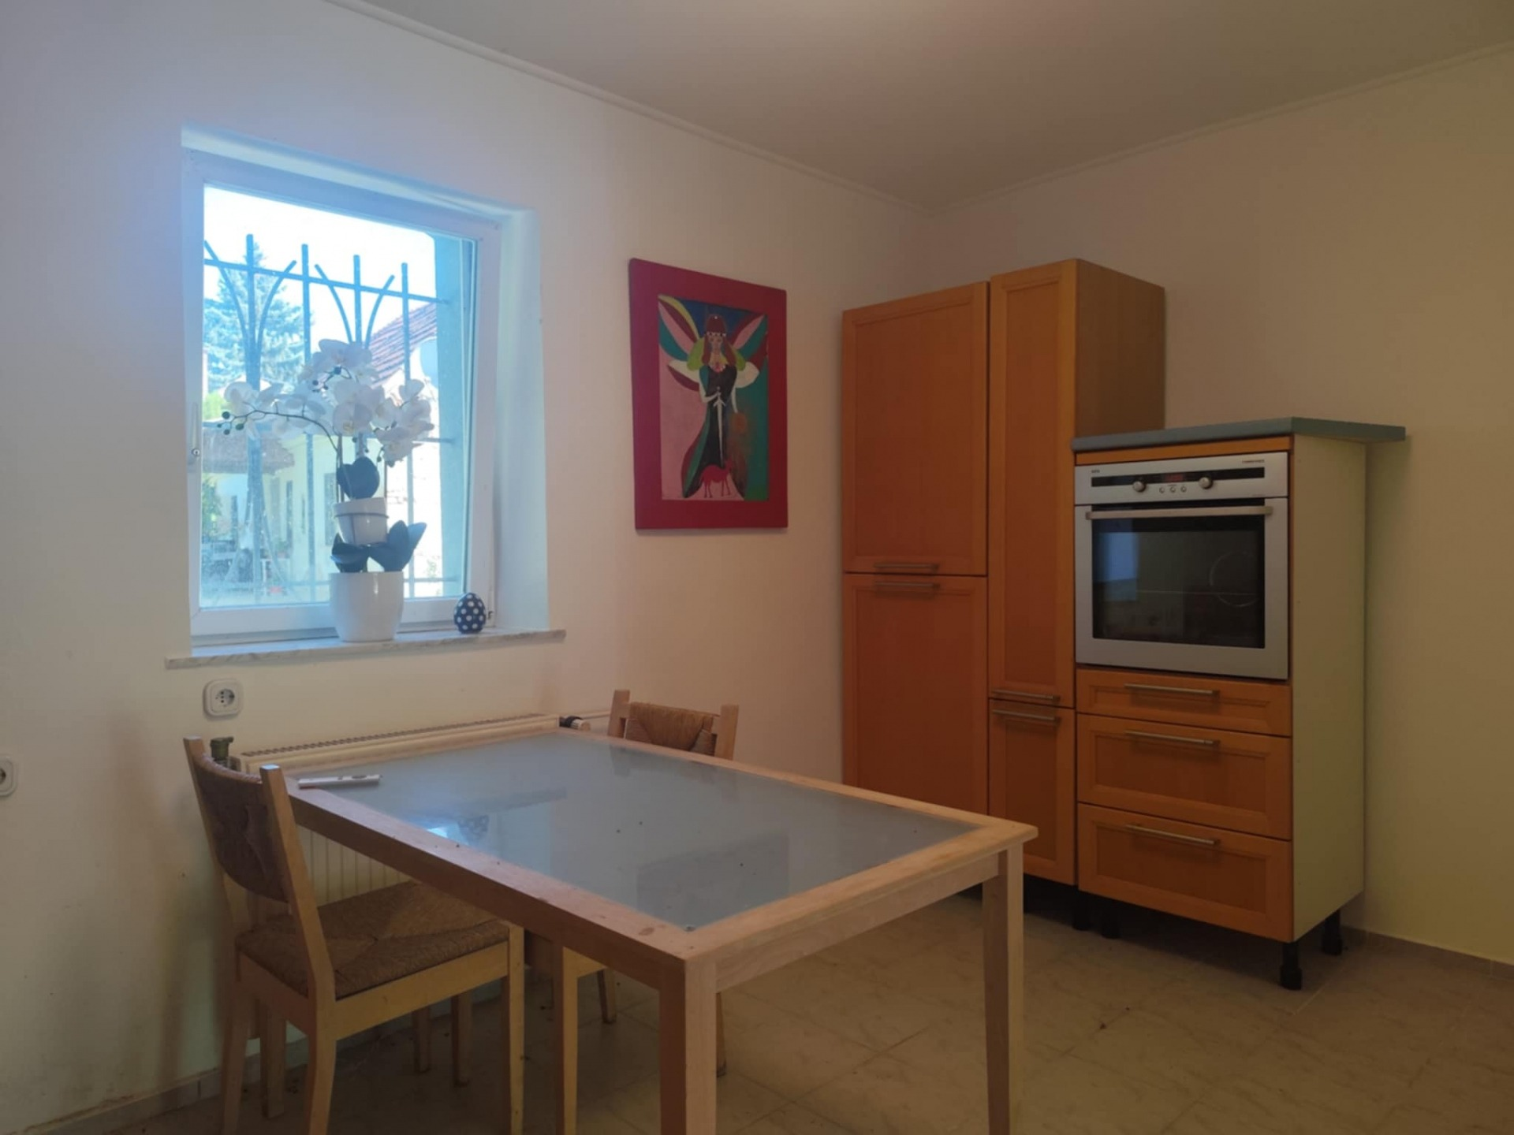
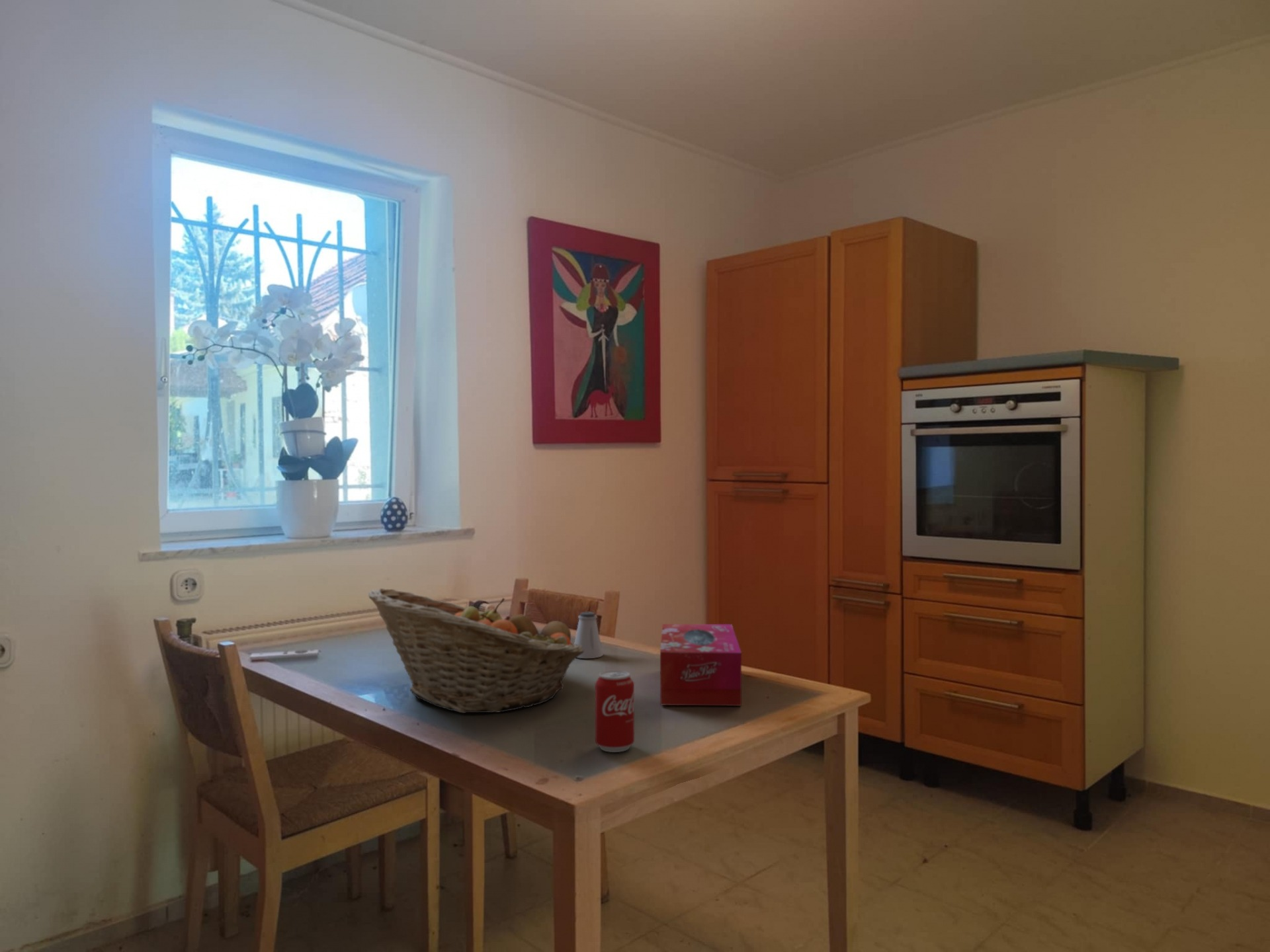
+ saltshaker (587, 634)
+ fruit basket (474, 639)
+ beverage can (614, 711)
+ tissue box (698, 661)
